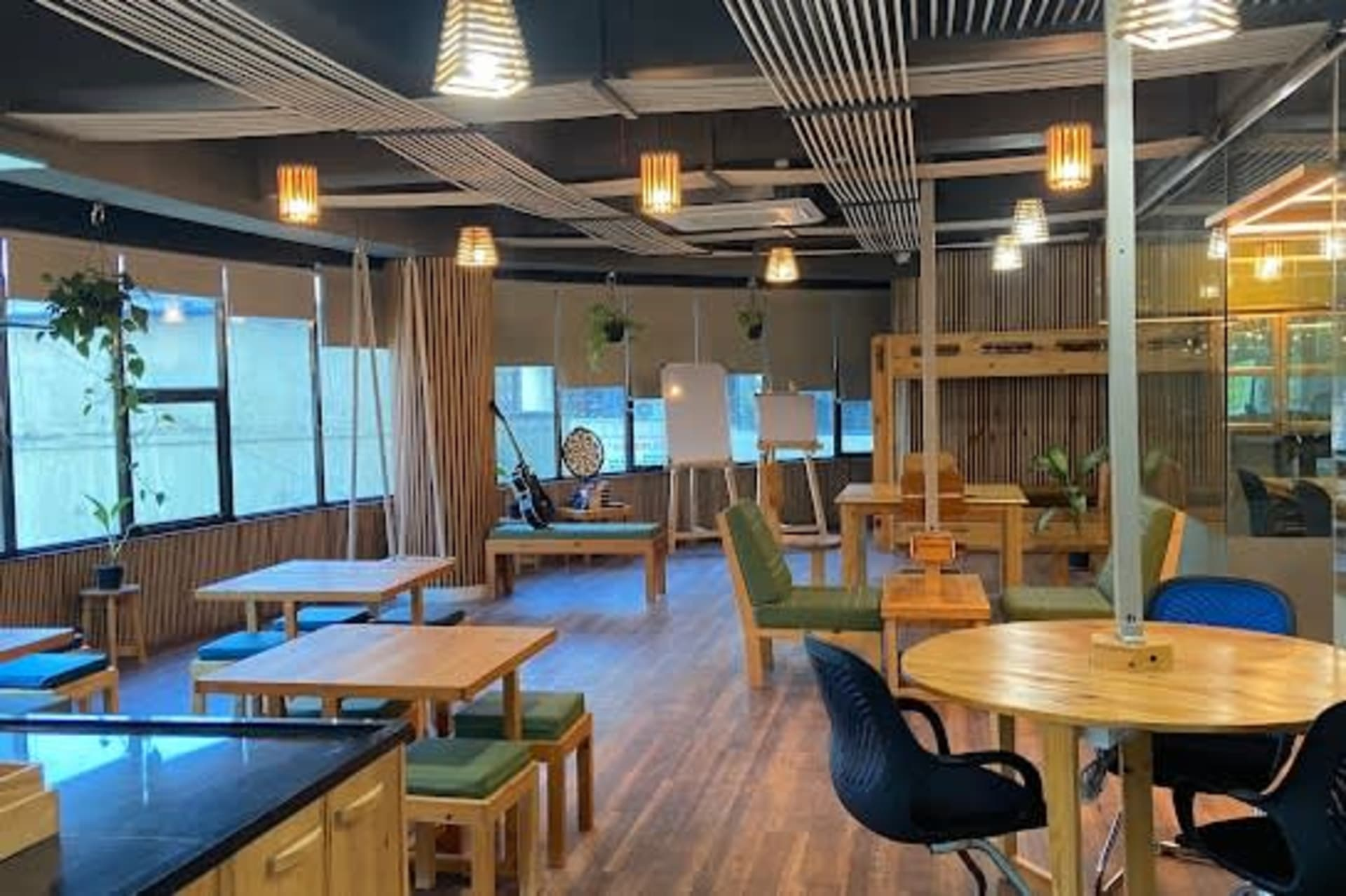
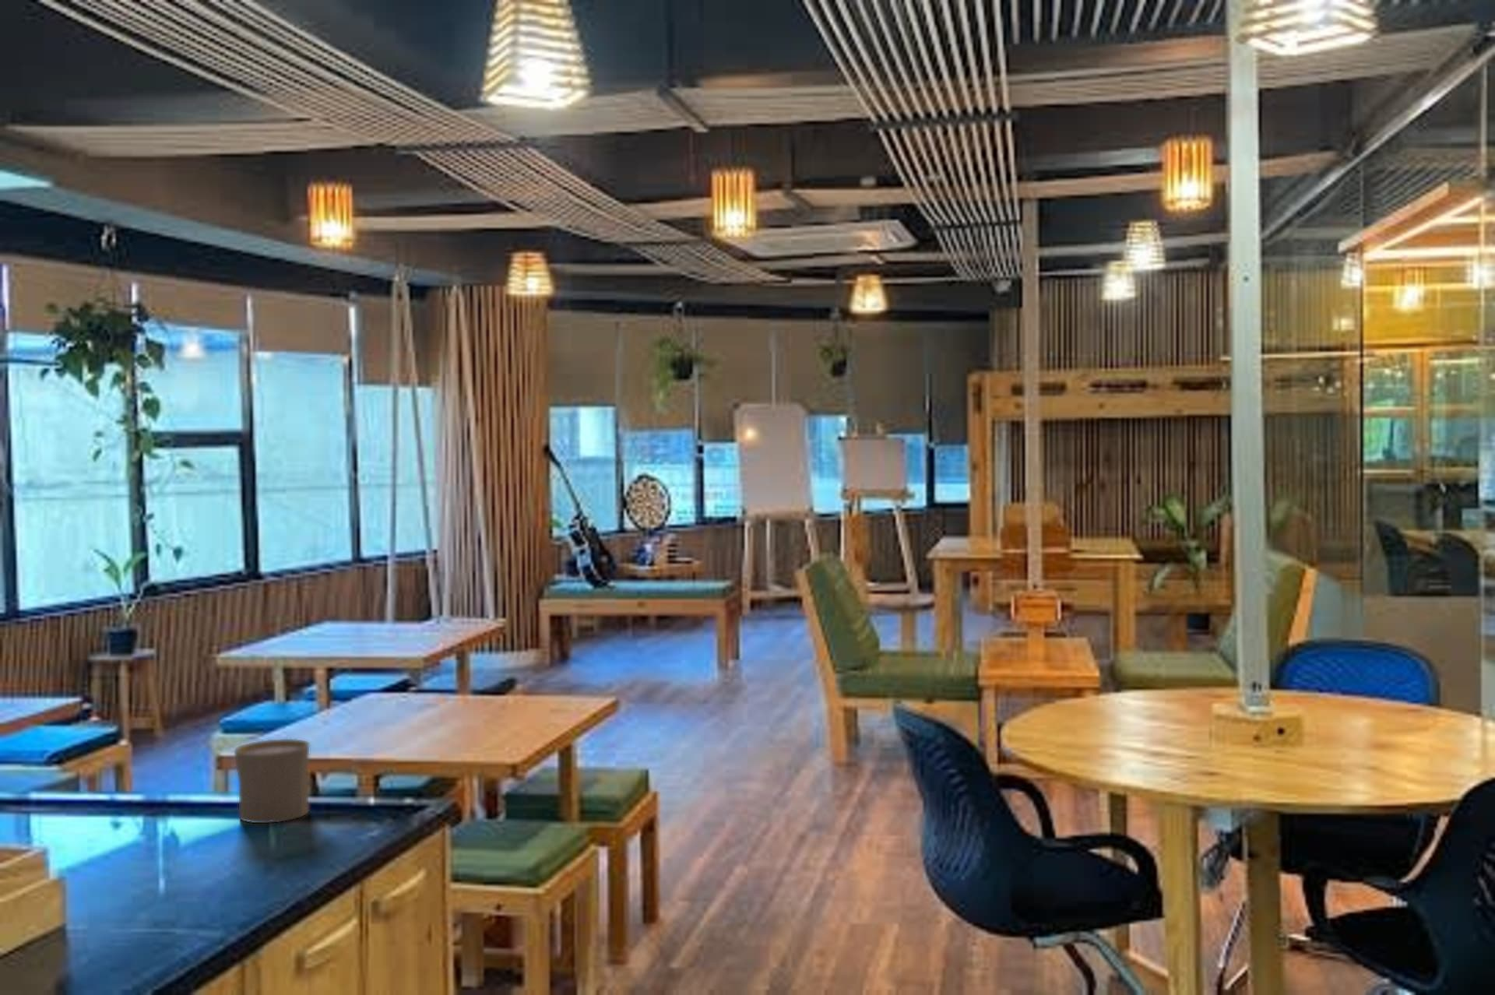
+ cup (273, 780)
